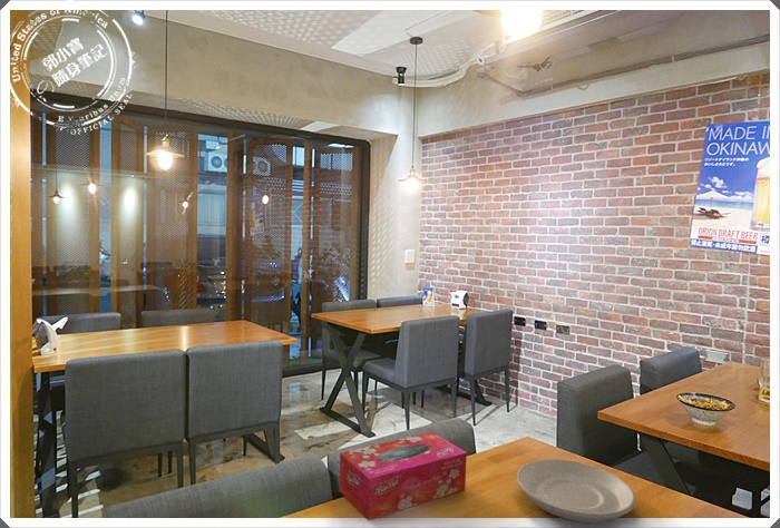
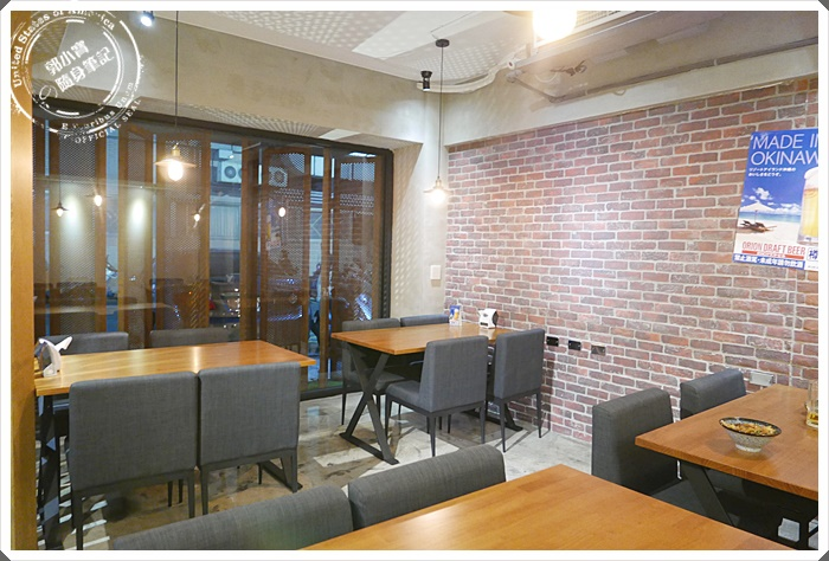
- tissue box (402, 471)
- plate (573, 491)
